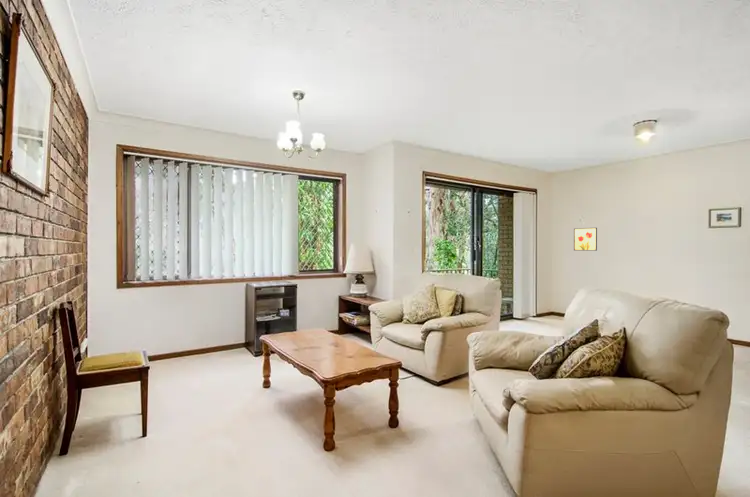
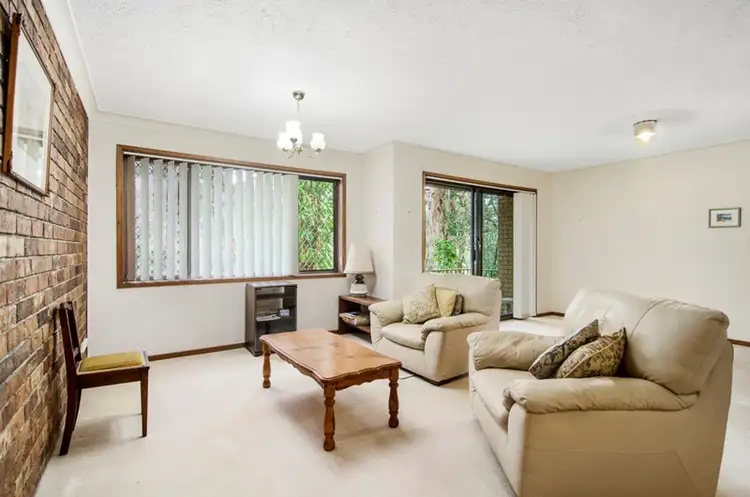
- wall art (585, 239)
